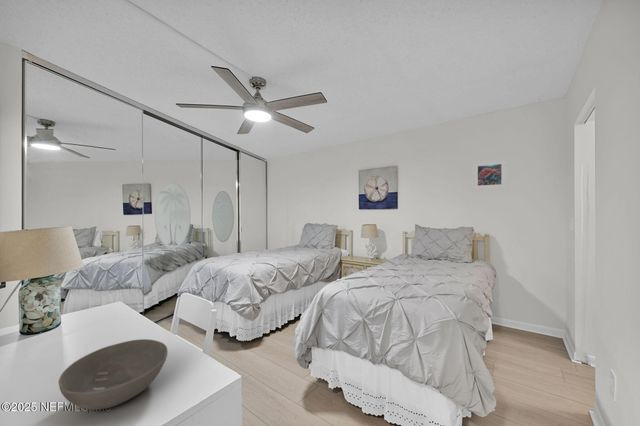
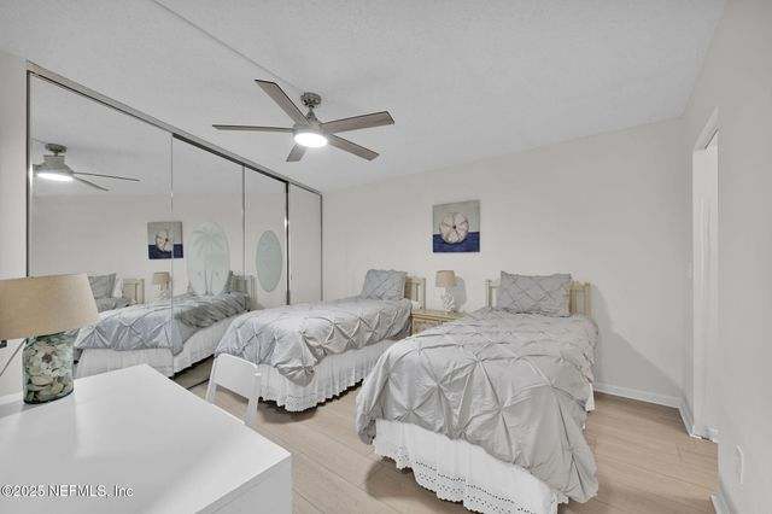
- bowl (118, 376)
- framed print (489, 175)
